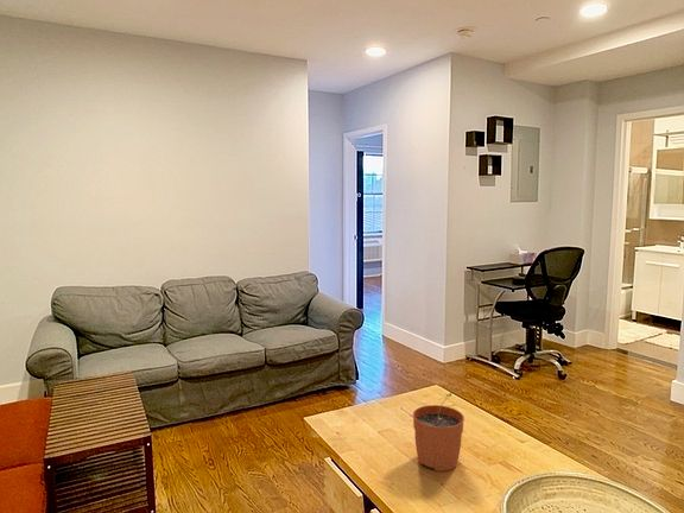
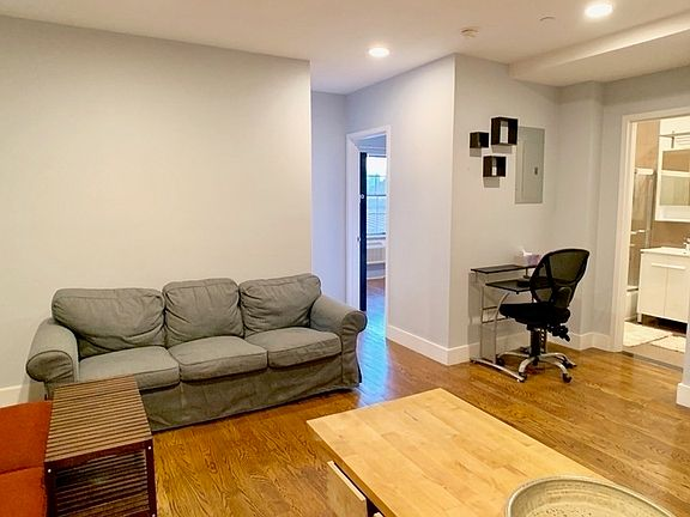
- plant pot (437, 426)
